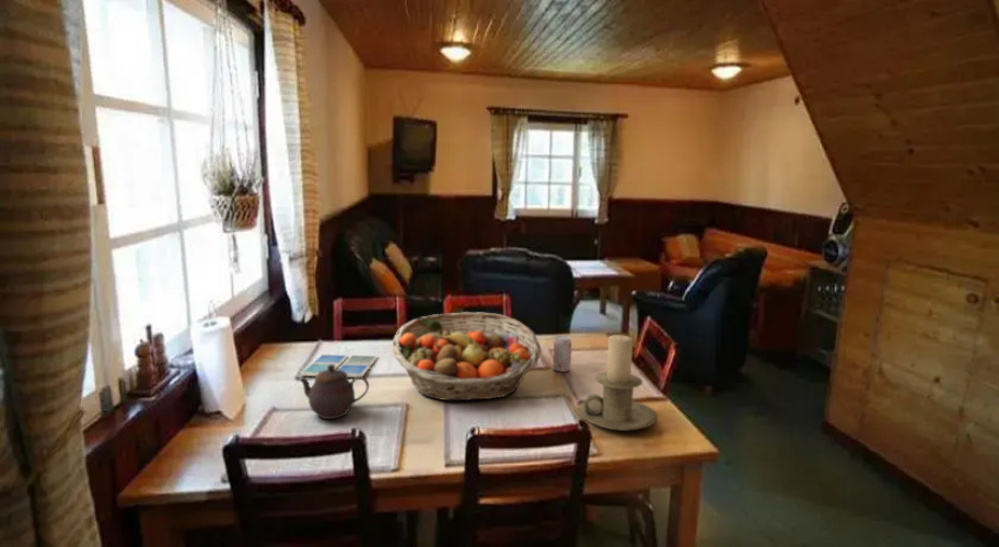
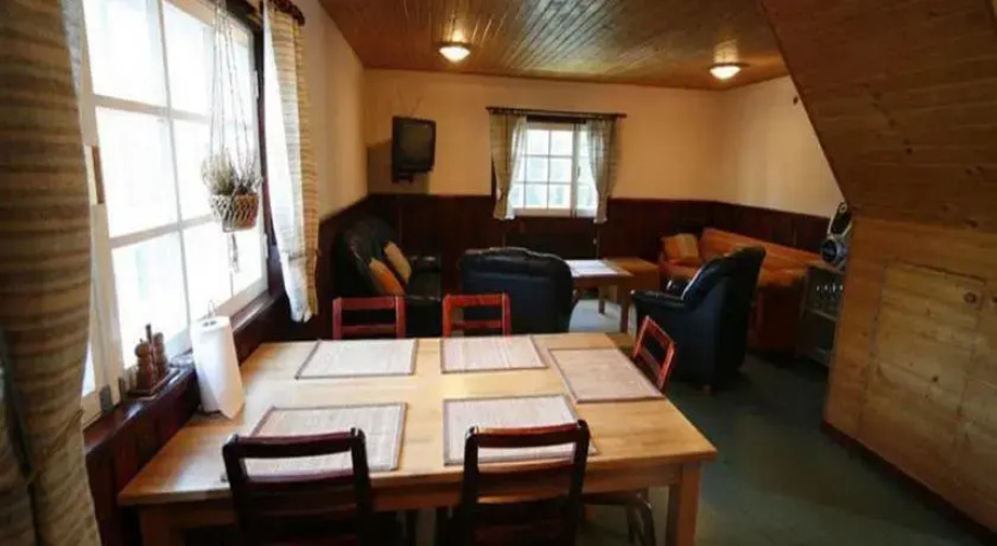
- fruit basket (466, 353)
- beverage can (562, 353)
- drink coaster (339, 364)
- teapot (334, 388)
- candle holder (618, 377)
